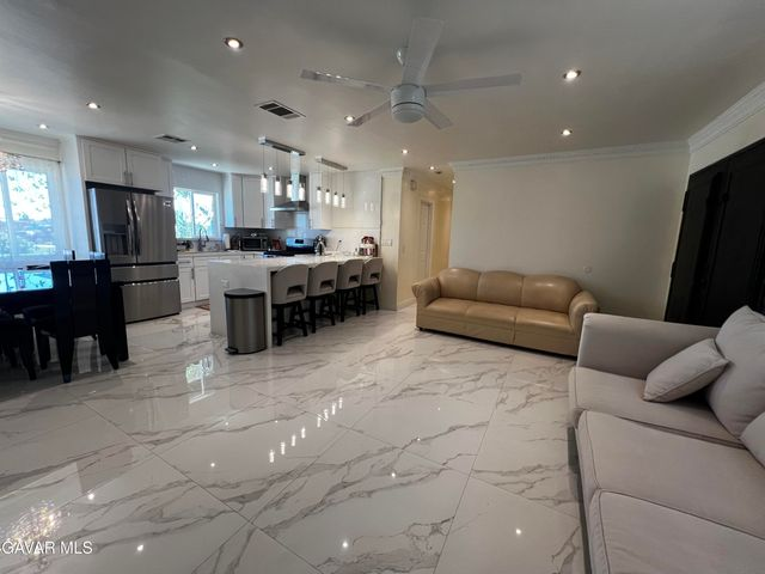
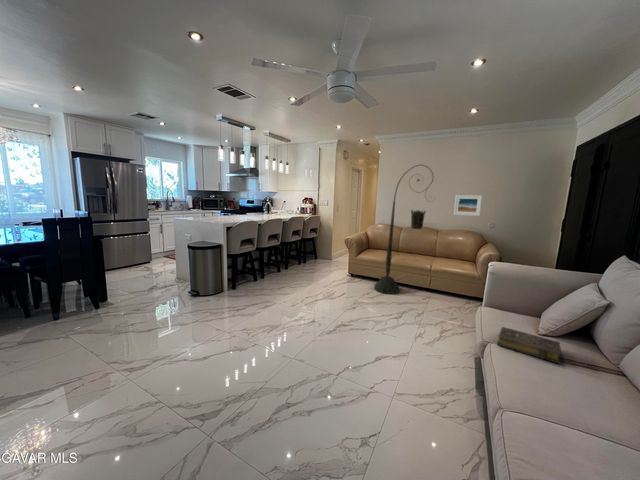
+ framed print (467, 205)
+ book (528, 343)
+ floor lamp (411, 226)
